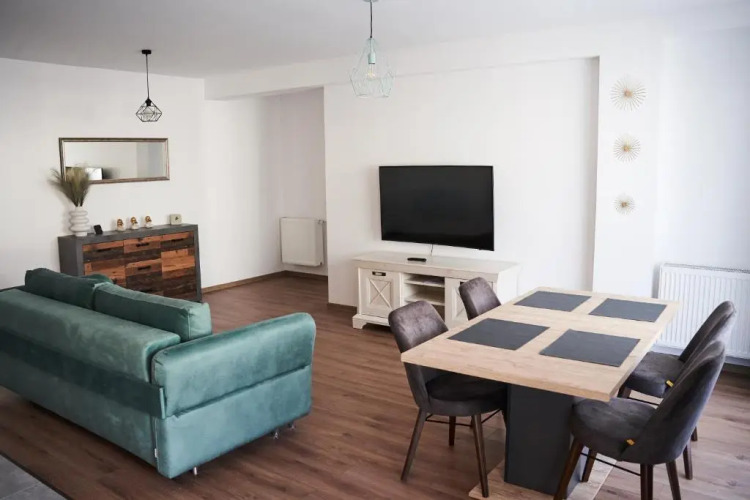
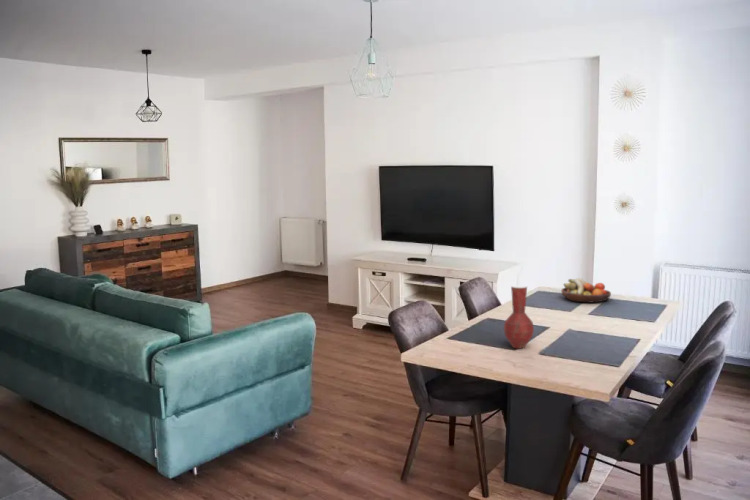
+ fruit bowl (585, 289)
+ vase (518, 316)
